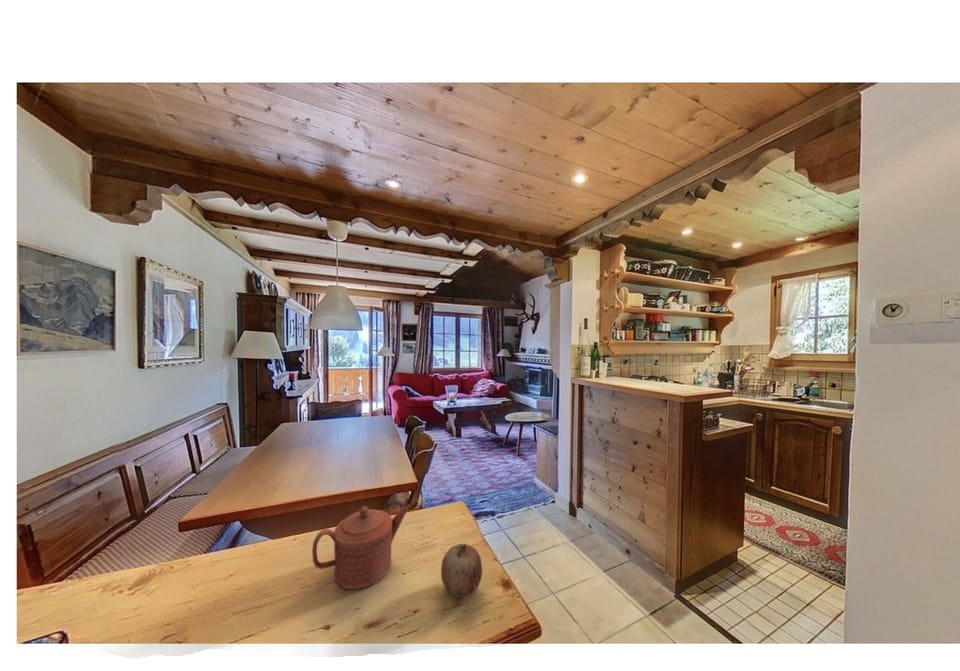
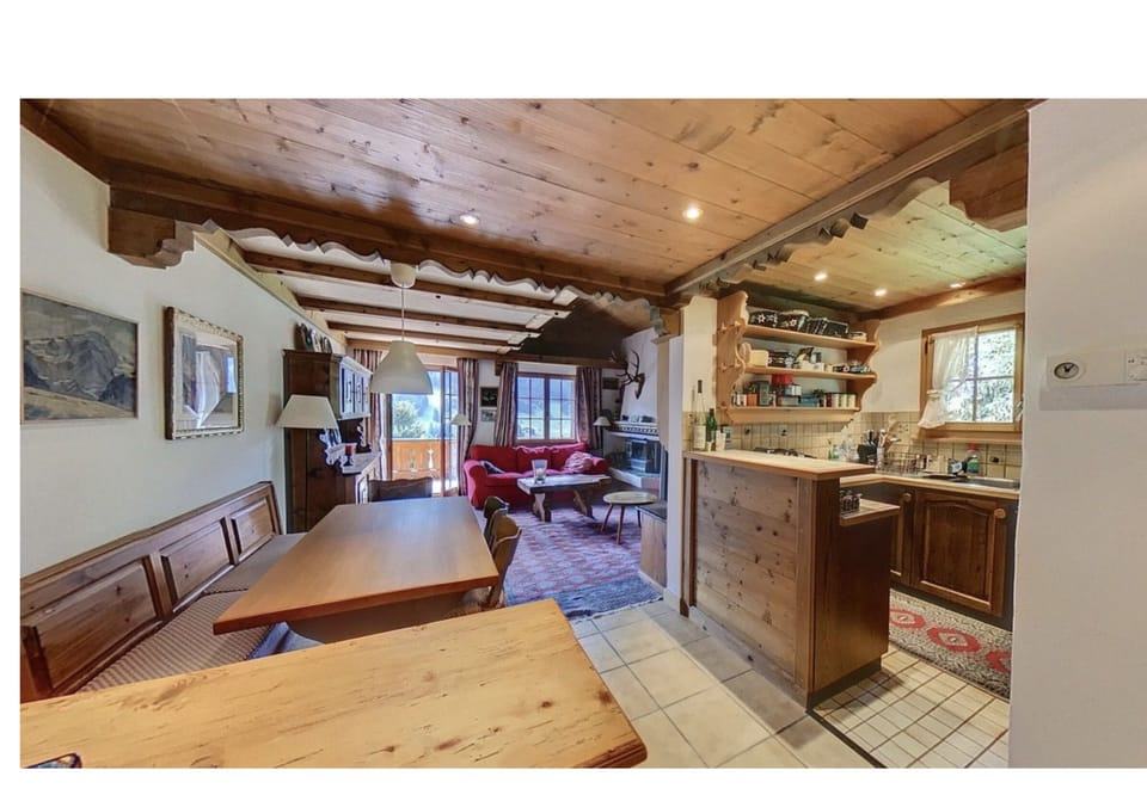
- teapot (364, 537)
- fruit (461, 567)
